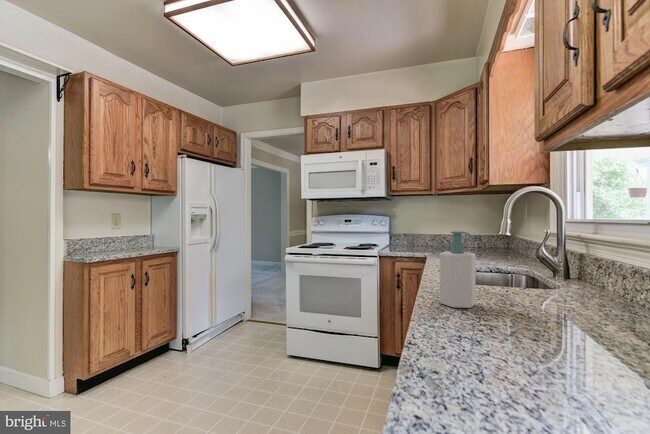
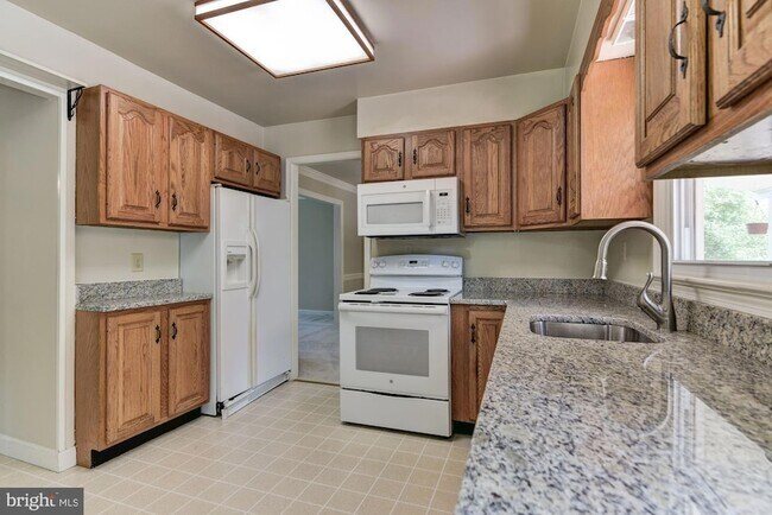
- soap bottle (457, 267)
